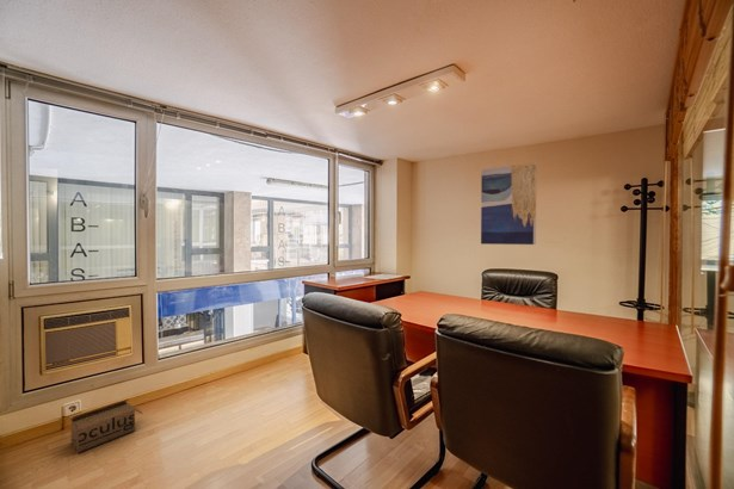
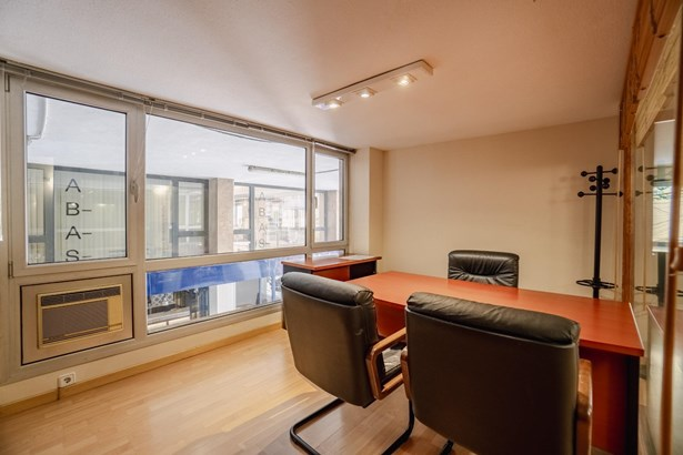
- cardboard box (109, 420)
- wall art (507, 205)
